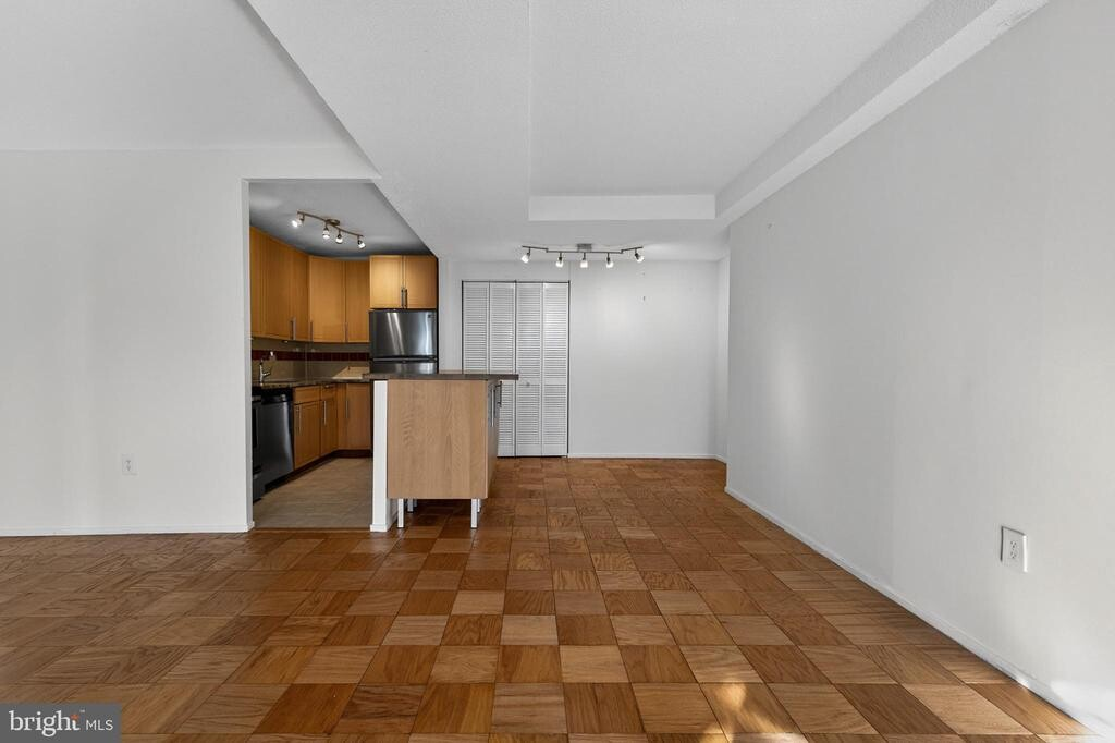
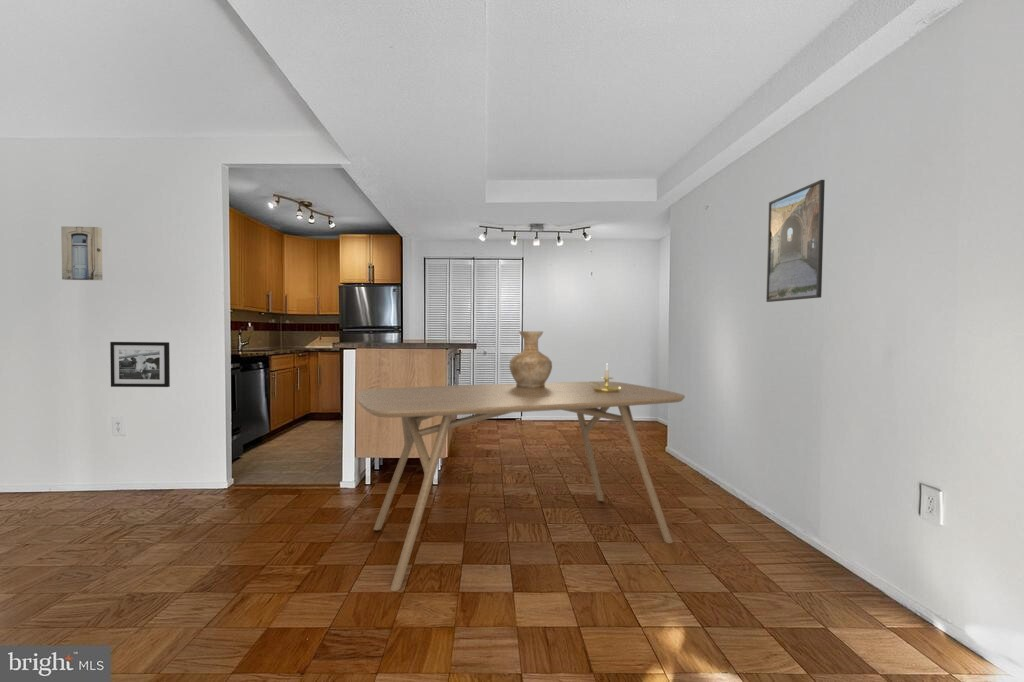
+ candle holder (605, 376)
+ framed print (792, 246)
+ wall art (82, 253)
+ vase (530, 358)
+ dining table (504, 414)
+ picture frame (140, 364)
